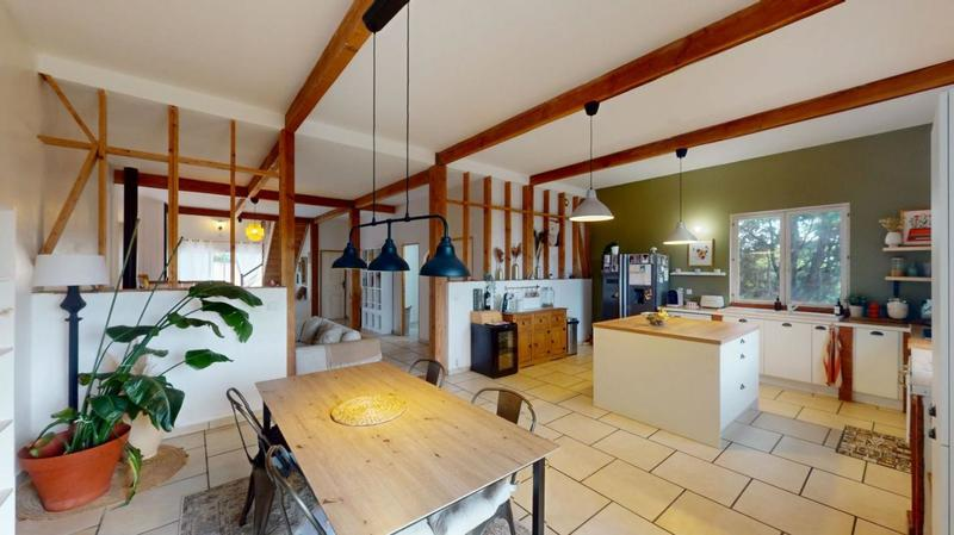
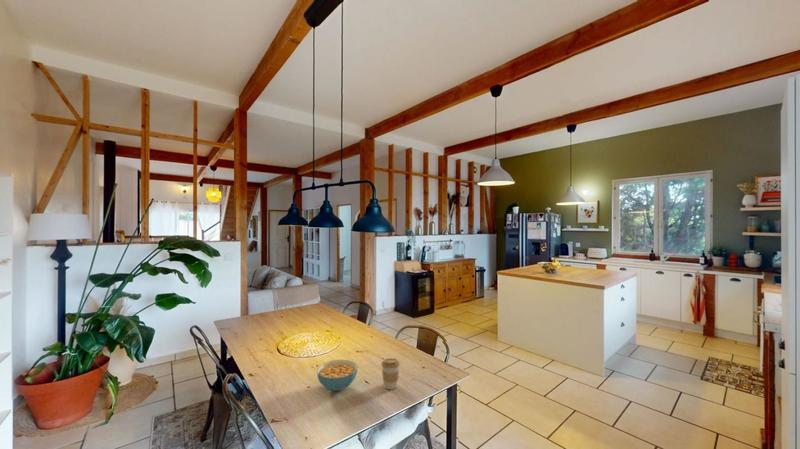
+ coffee cup (390, 372)
+ cereal bowl (337, 378)
